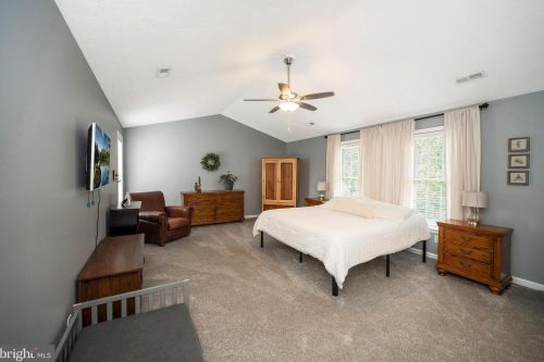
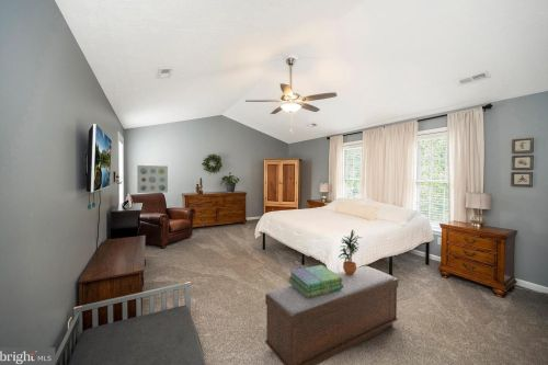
+ bench (335, 308)
+ stack of books (315, 280)
+ wall art (152, 179)
+ potted plant (350, 252)
